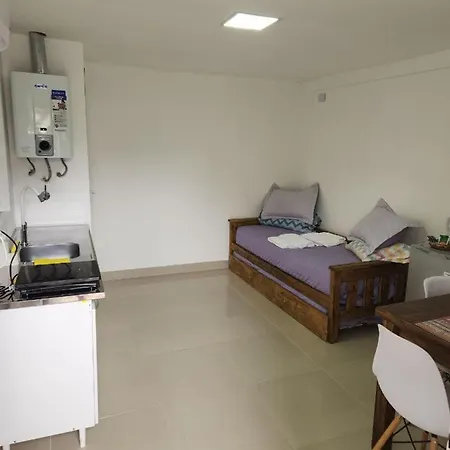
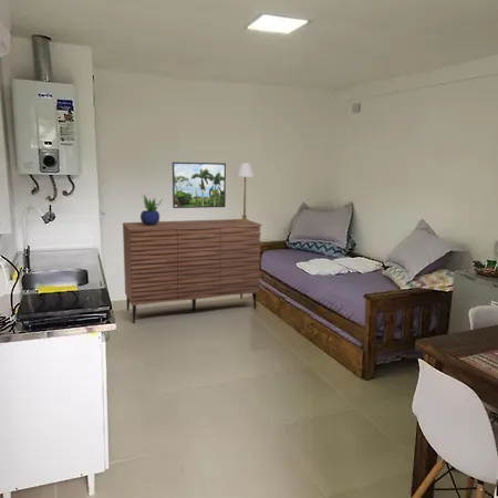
+ table lamp (245, 193)
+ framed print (199, 185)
+ sideboard (193, 267)
+ potted plant (151, 209)
